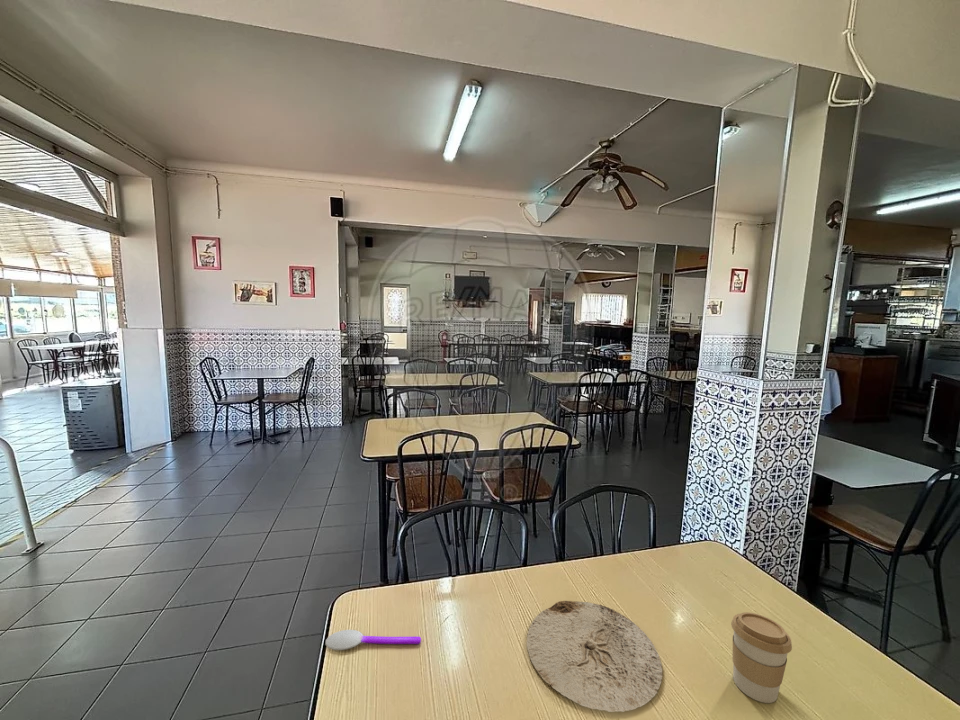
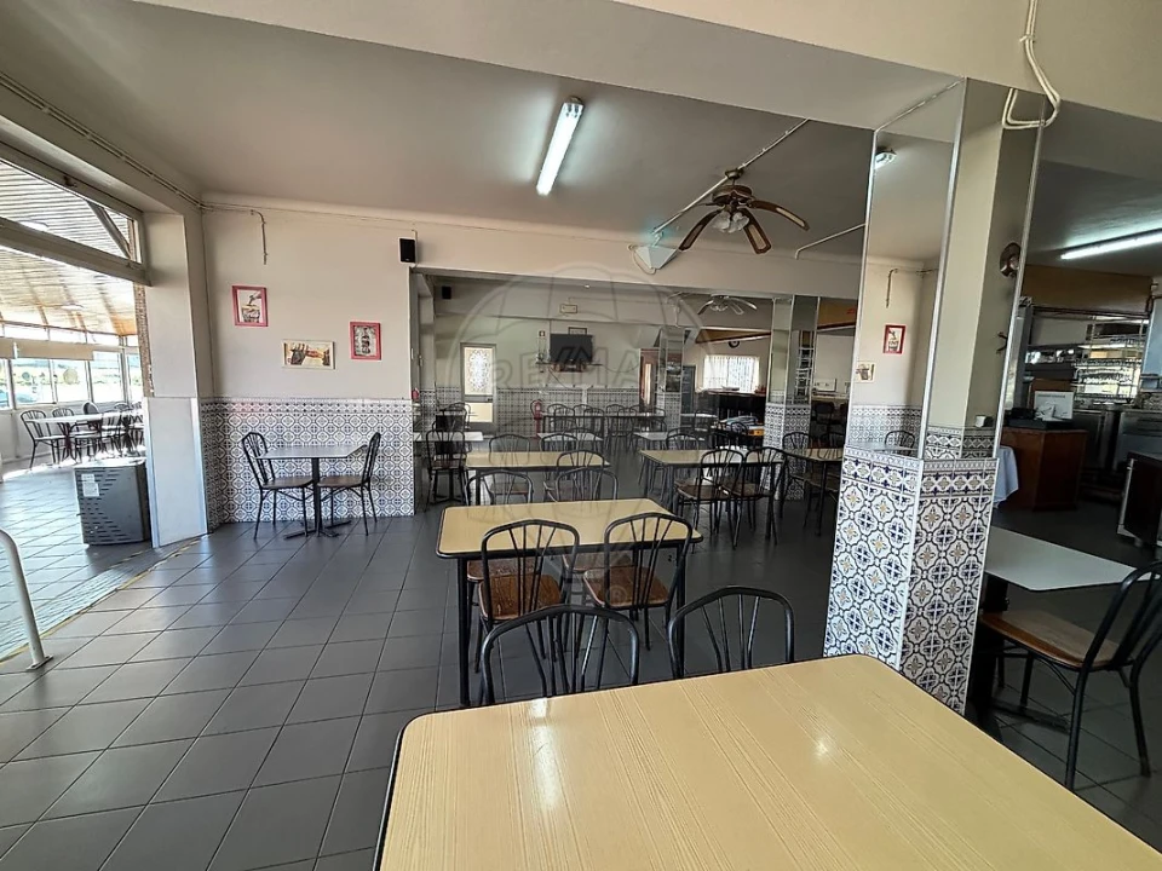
- coffee cup (758, 654)
- plate (591, 646)
- spoon (373, 639)
